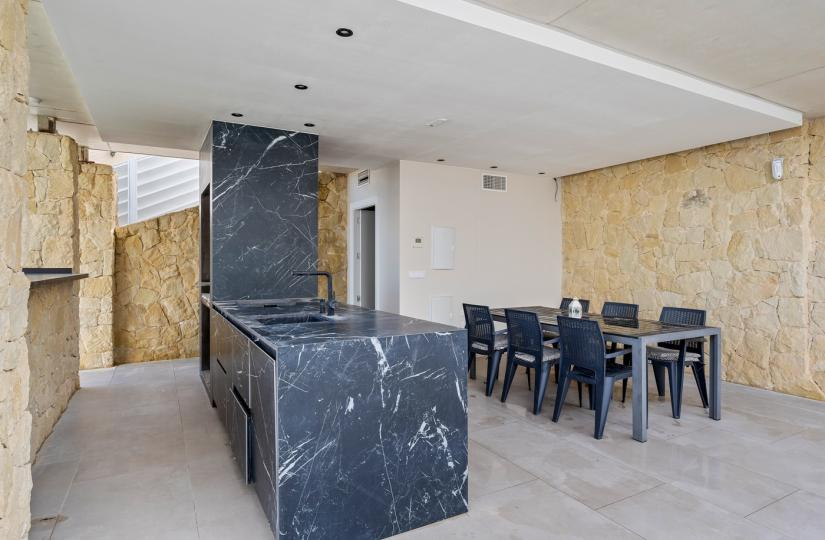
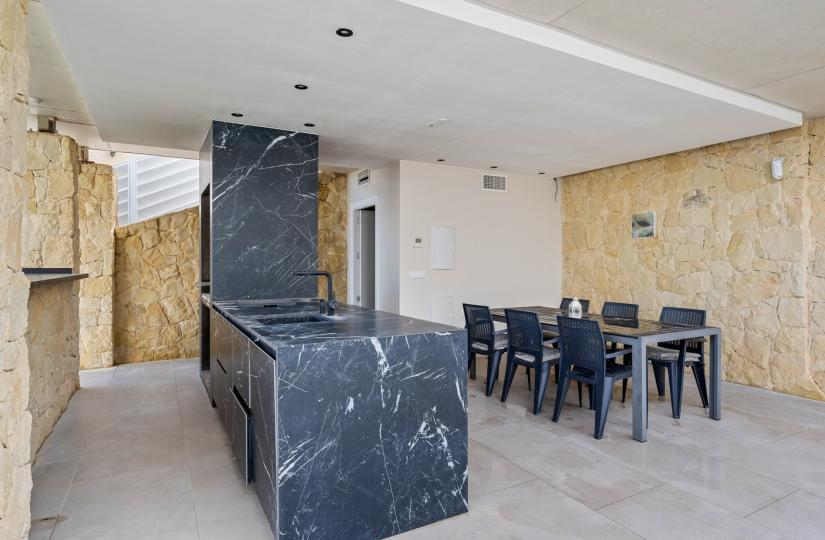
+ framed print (643, 225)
